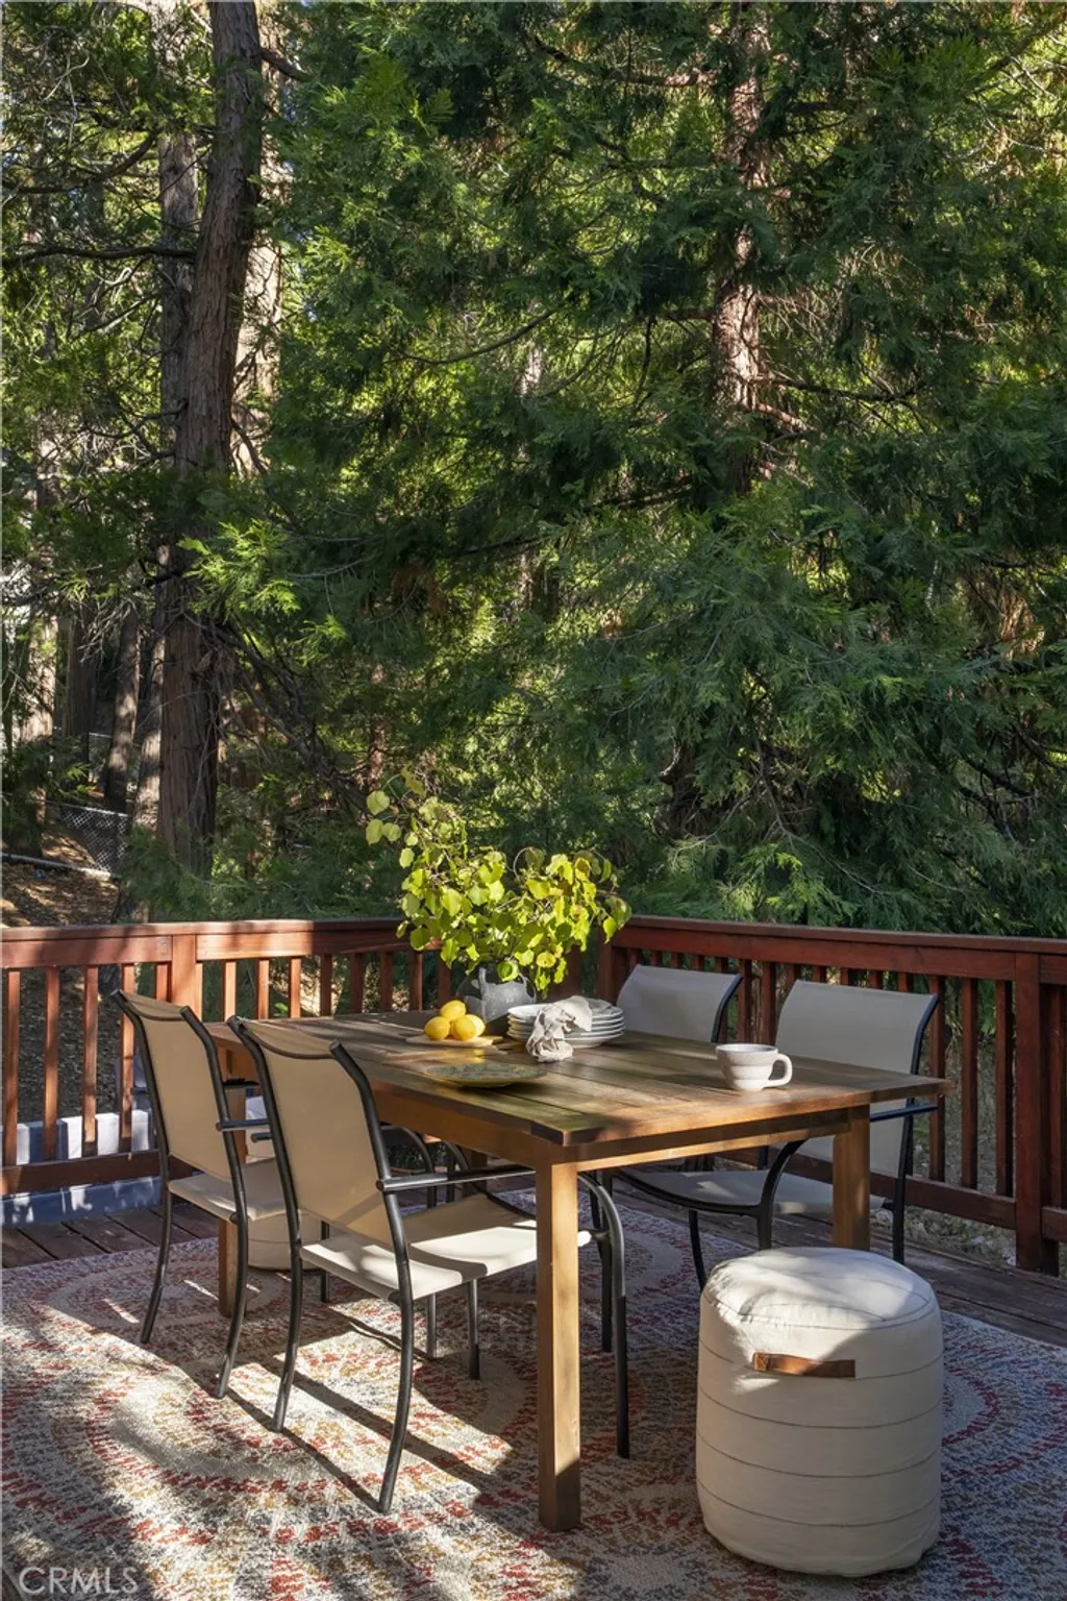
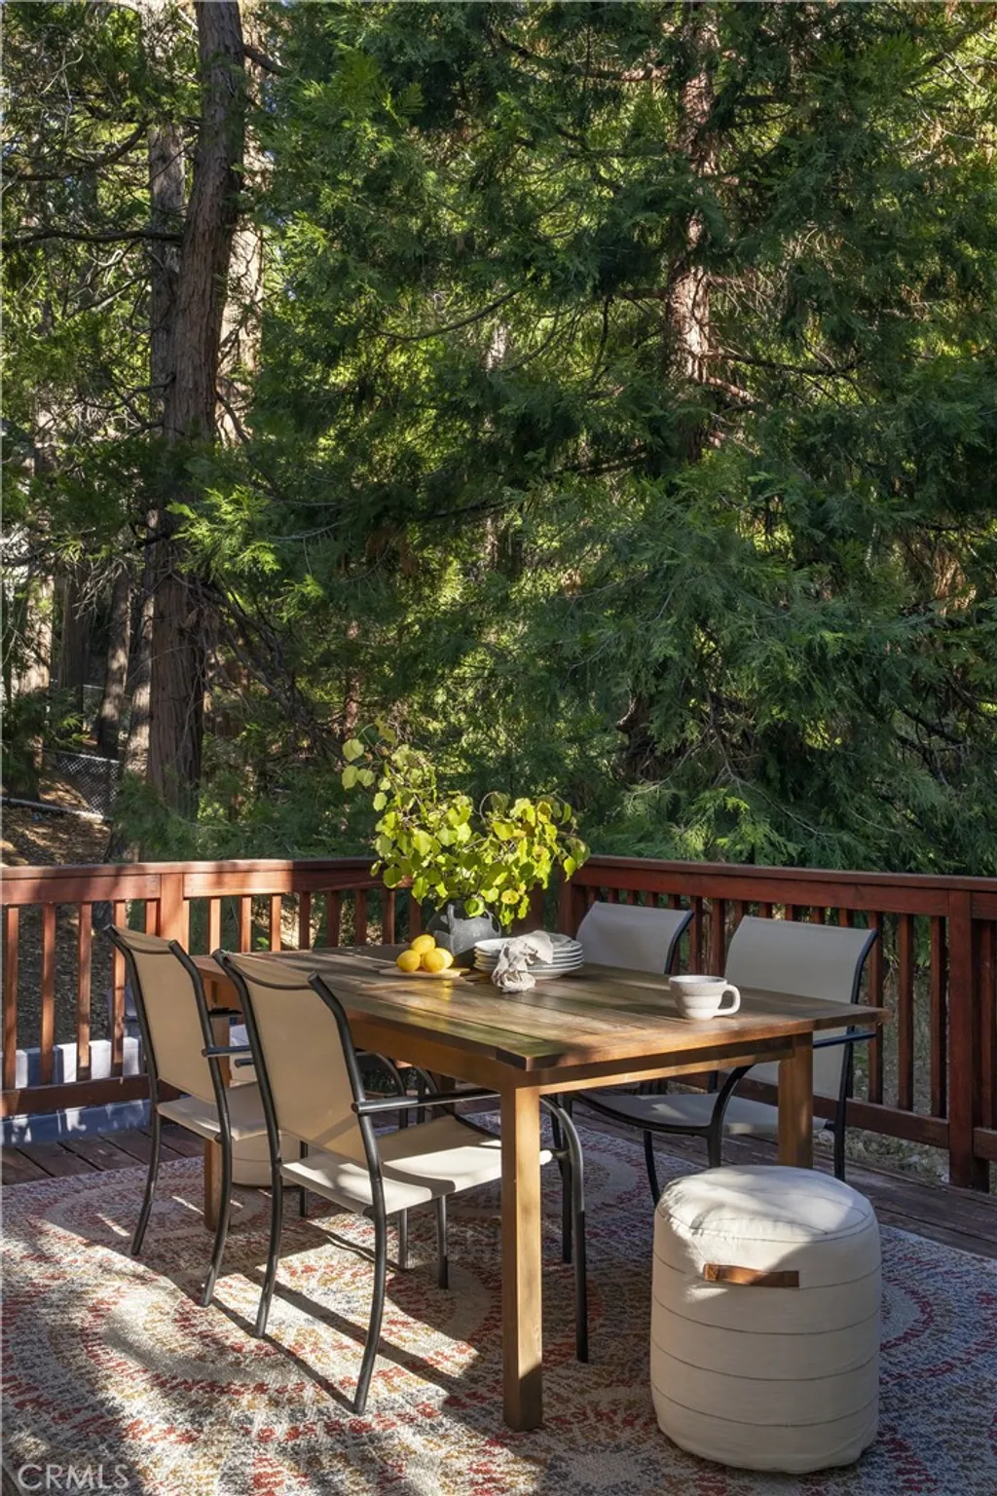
- plate (486, 1078)
